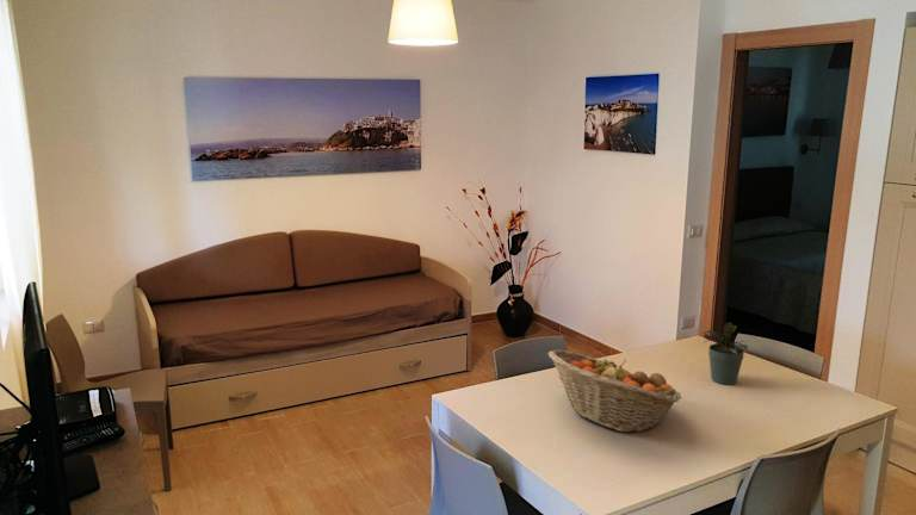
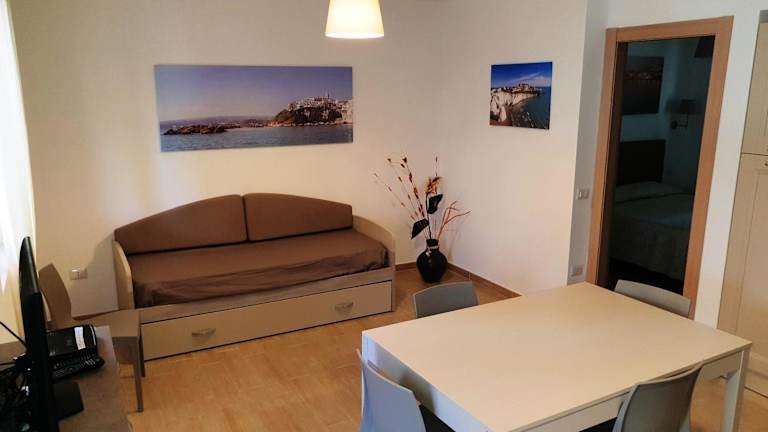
- potted plant (722, 350)
- fruit basket (611, 384)
